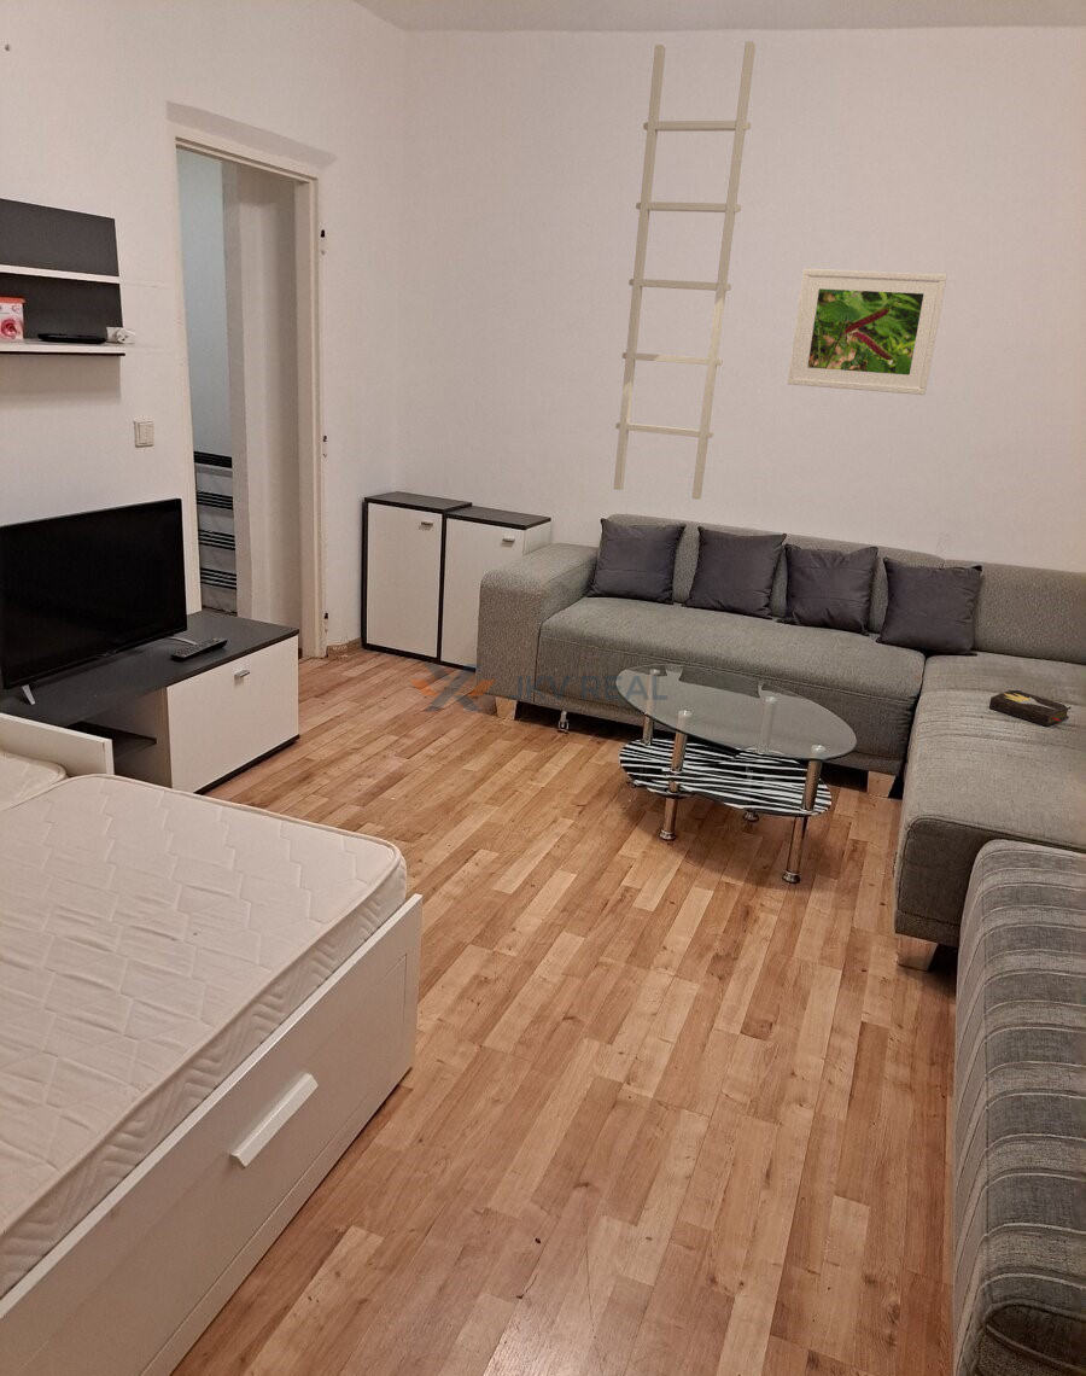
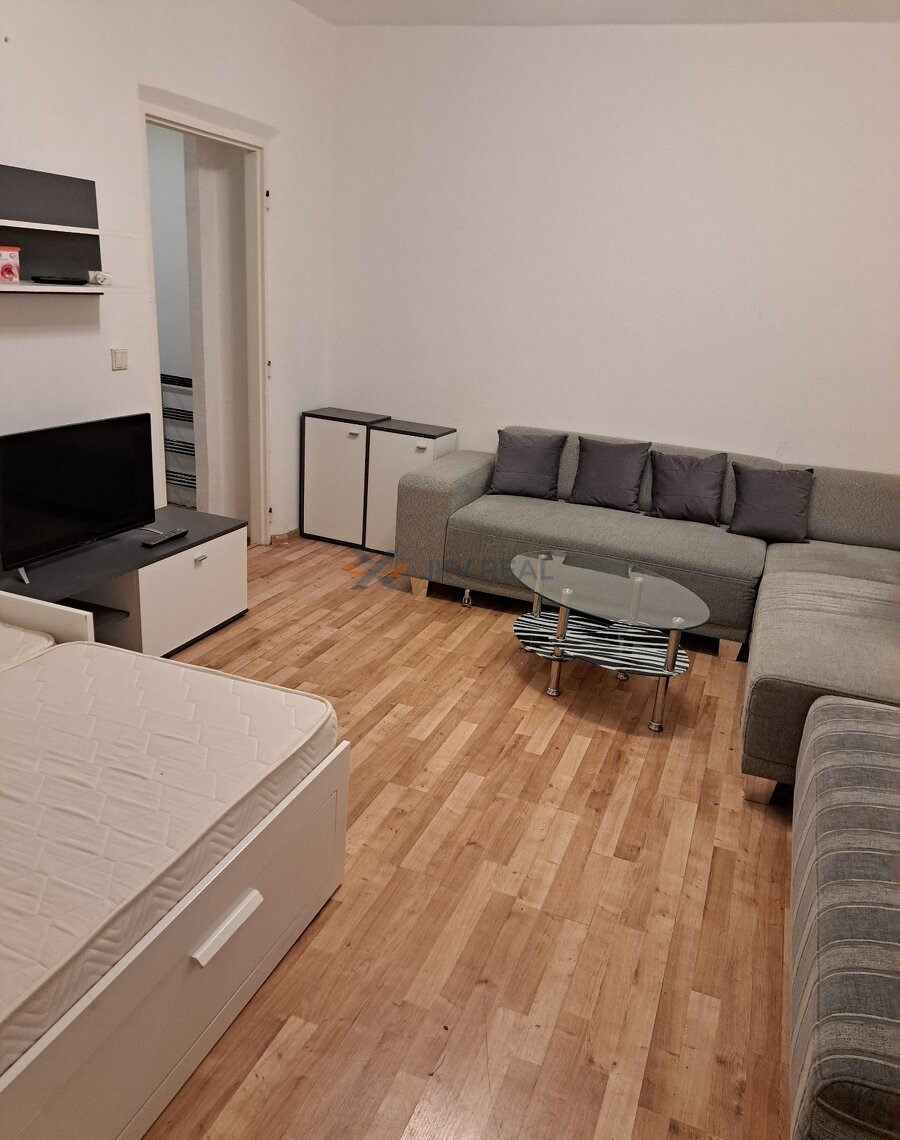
- blanket ladder (679, 284)
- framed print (864, 331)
- hardback book (1029, 706)
